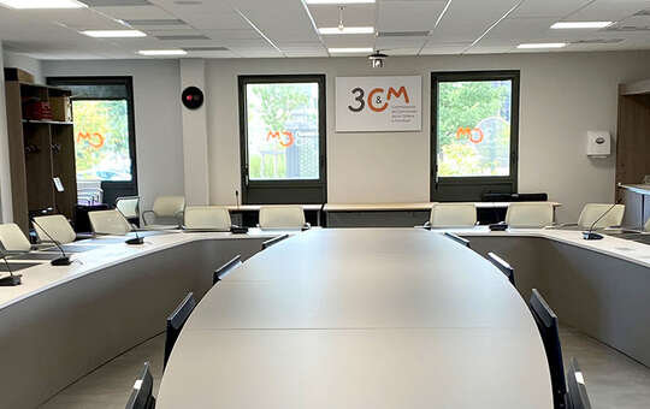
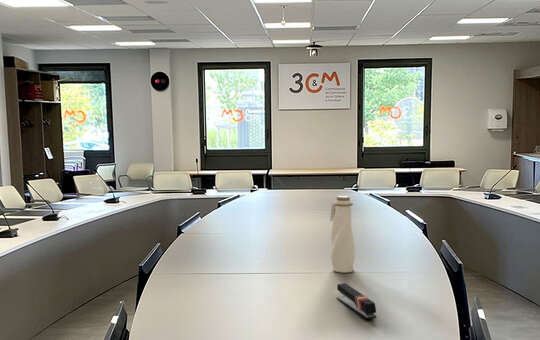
+ stapler (355, 300)
+ water bottle (341, 233)
